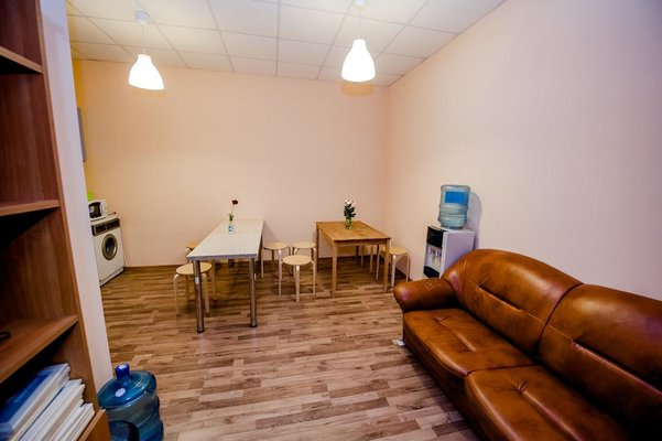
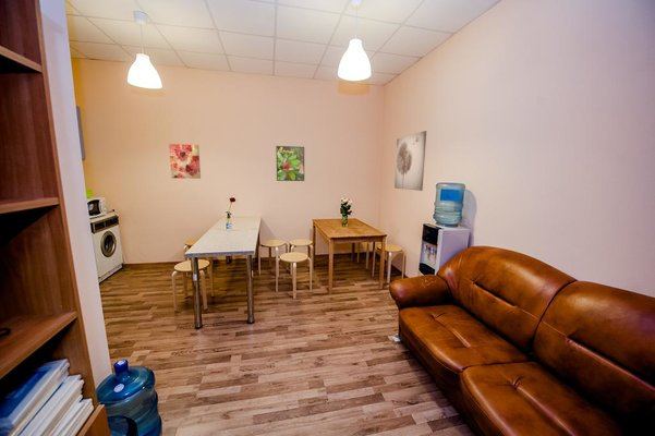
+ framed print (290, 164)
+ wall art (409, 162)
+ wall art (184, 161)
